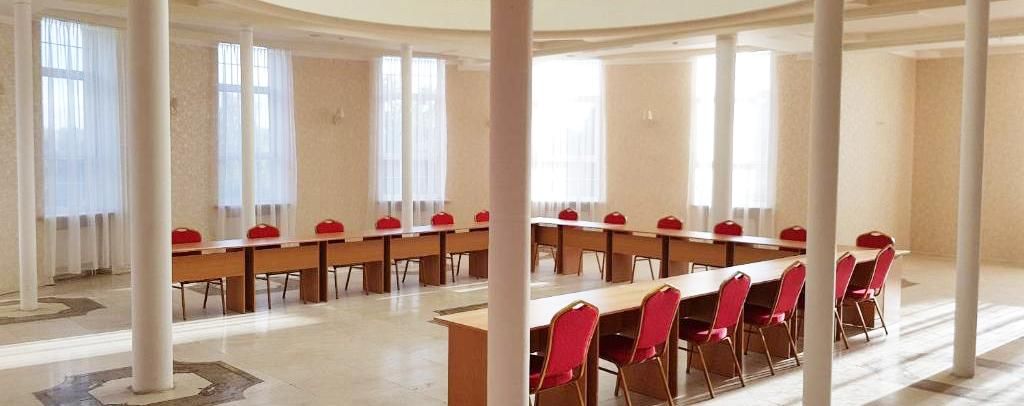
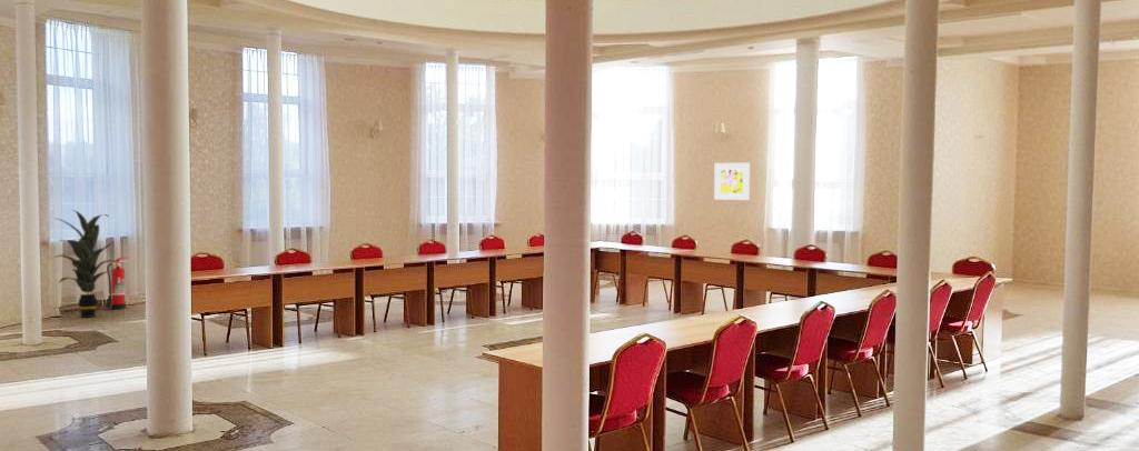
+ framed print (731, 181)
+ fire extinguisher (117, 282)
+ indoor plant (81, 262)
